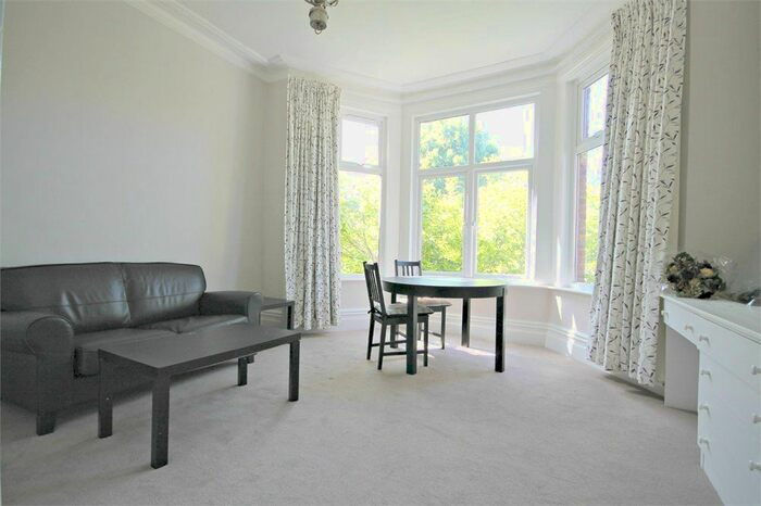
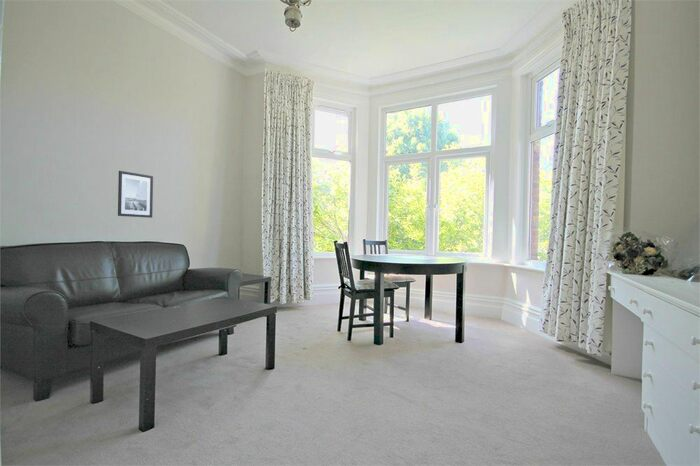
+ wall art (136, 195)
